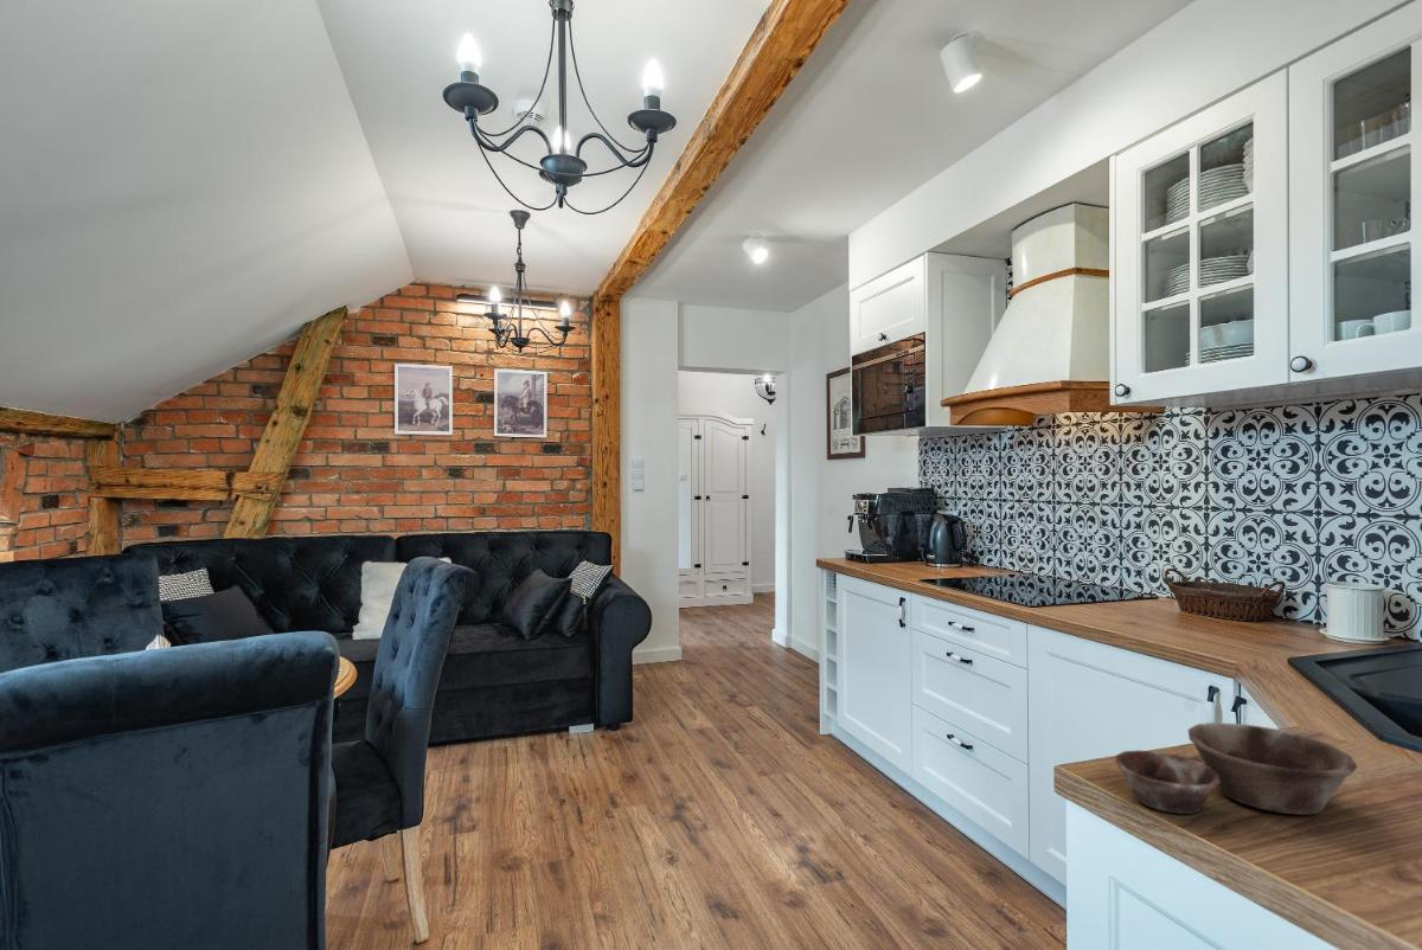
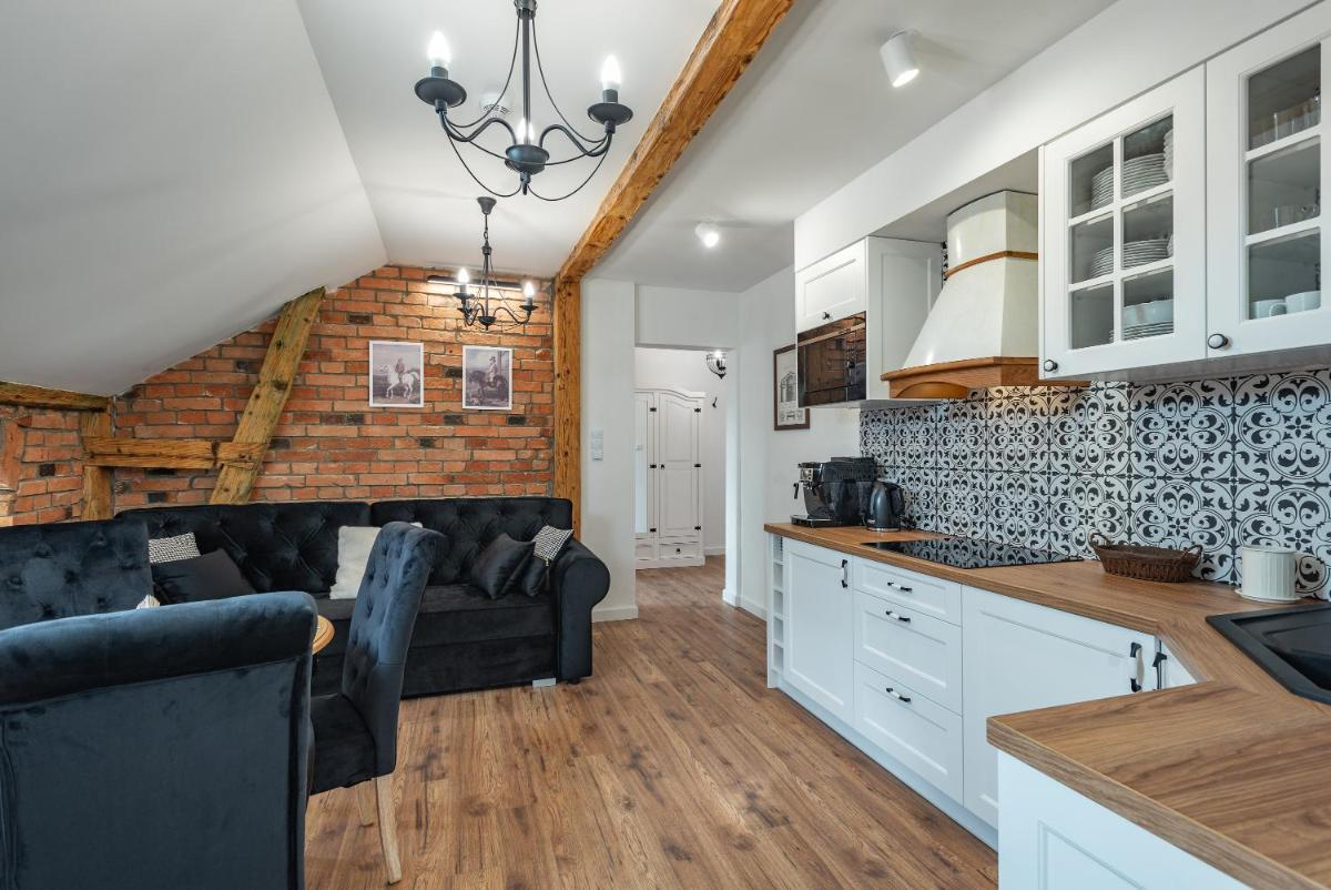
- bowl (1226, 770)
